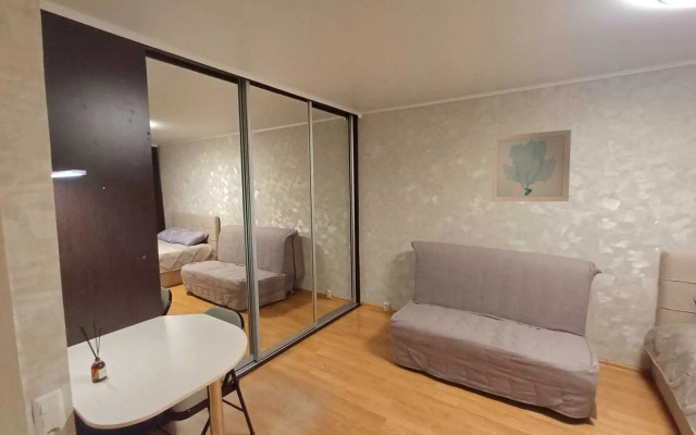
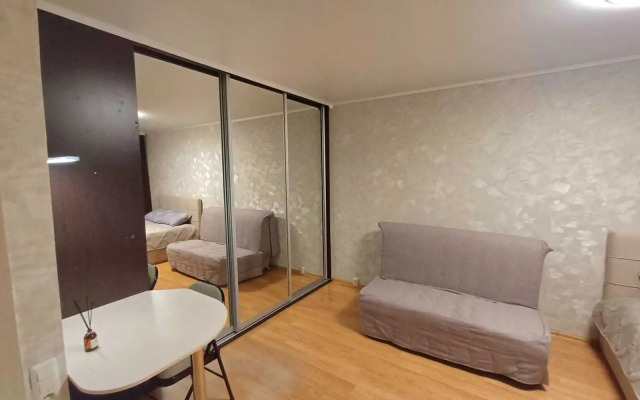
- wall art (529, 167)
